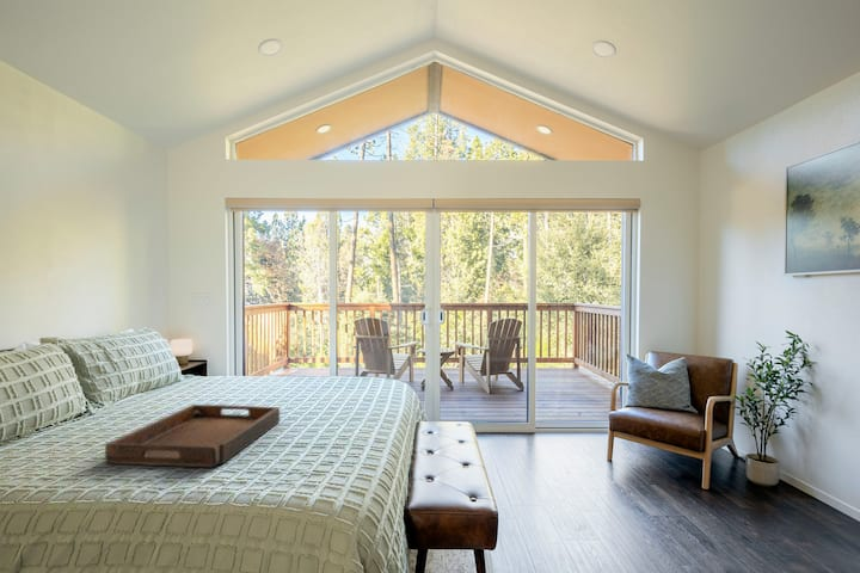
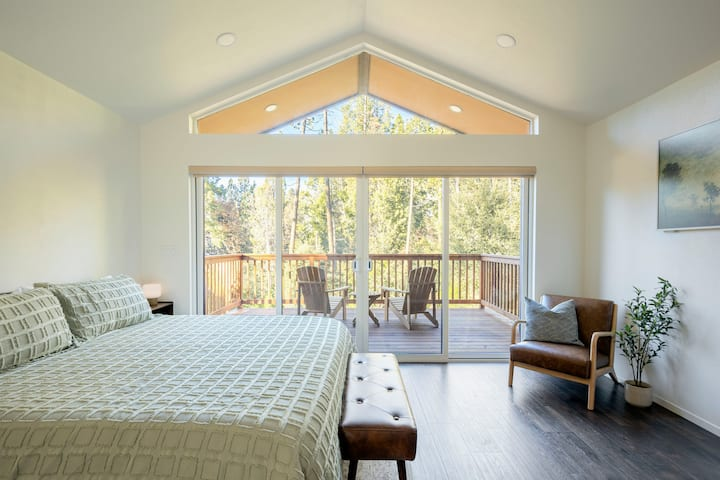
- serving tray (203, 431)
